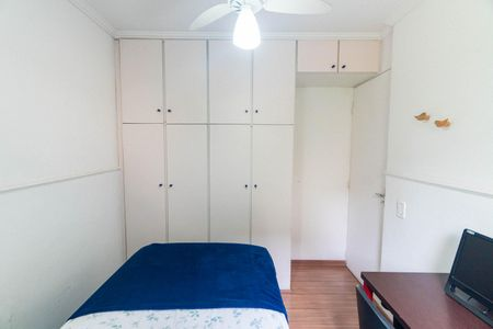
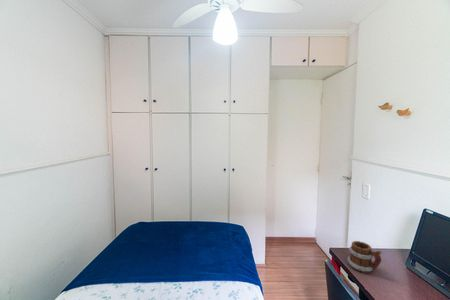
+ mug (364, 256)
